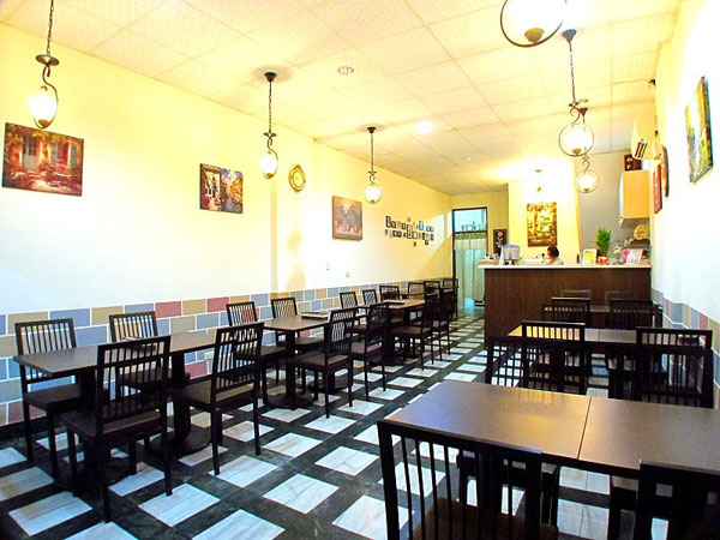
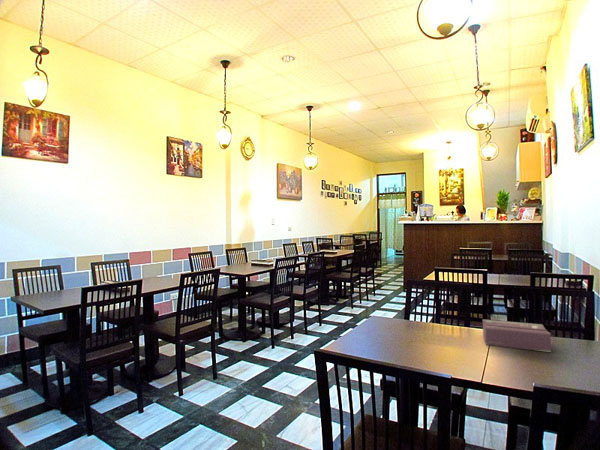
+ tissue box (514, 334)
